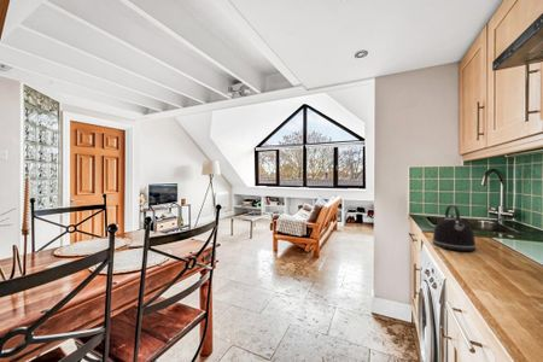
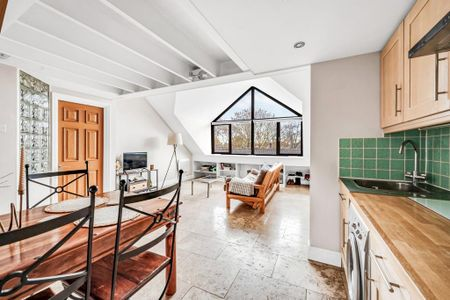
- kettle (453, 224)
